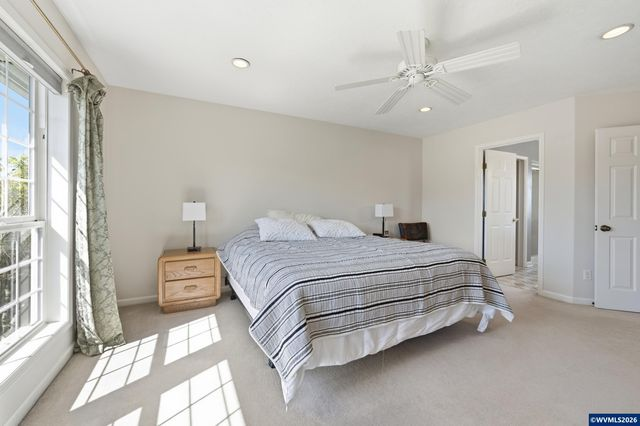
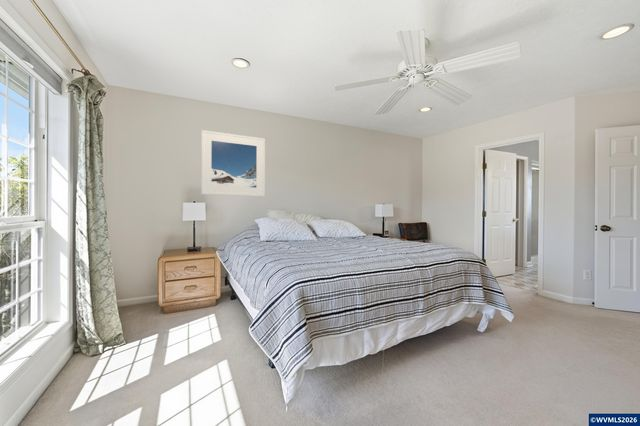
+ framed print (234, 165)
